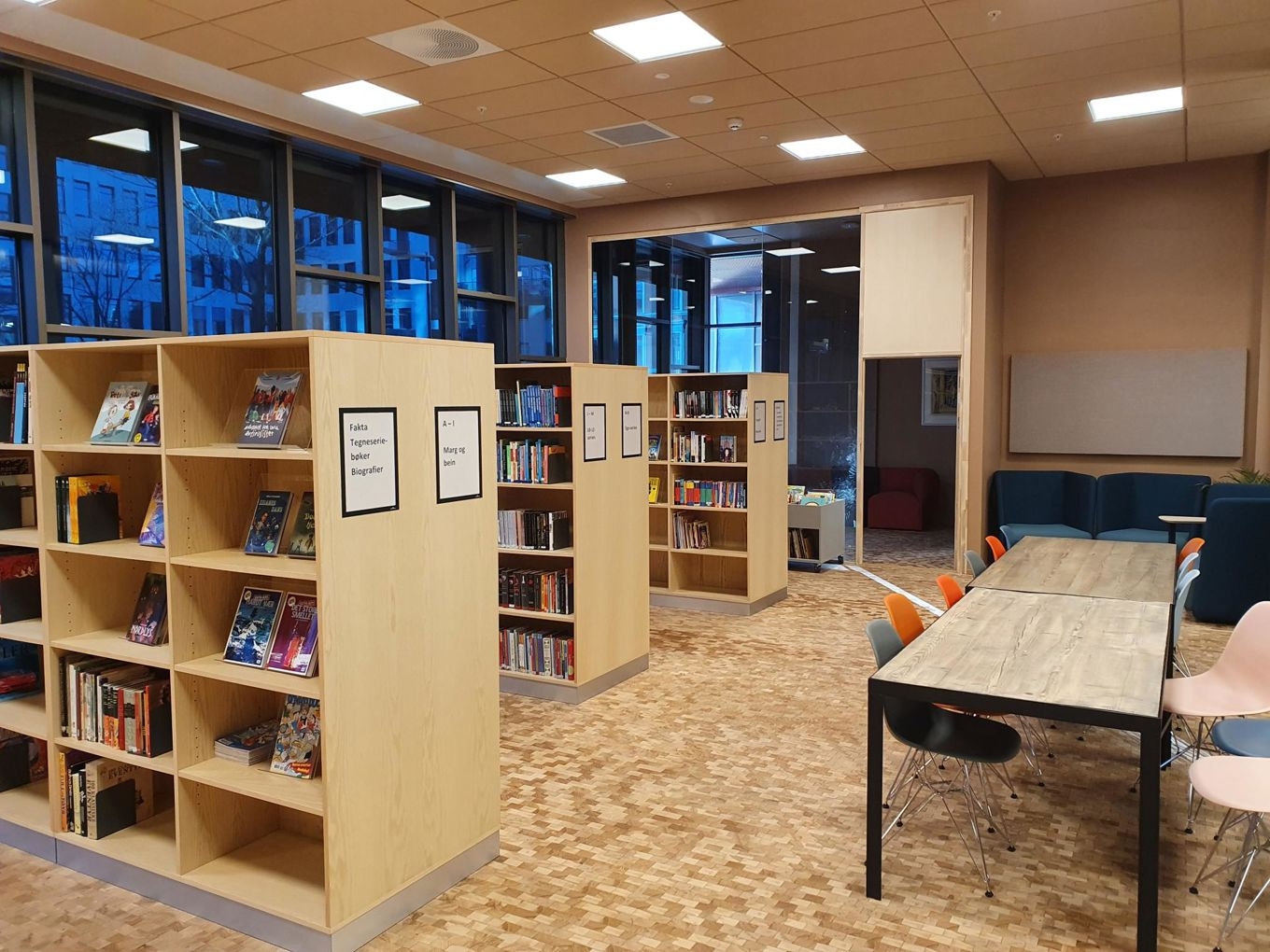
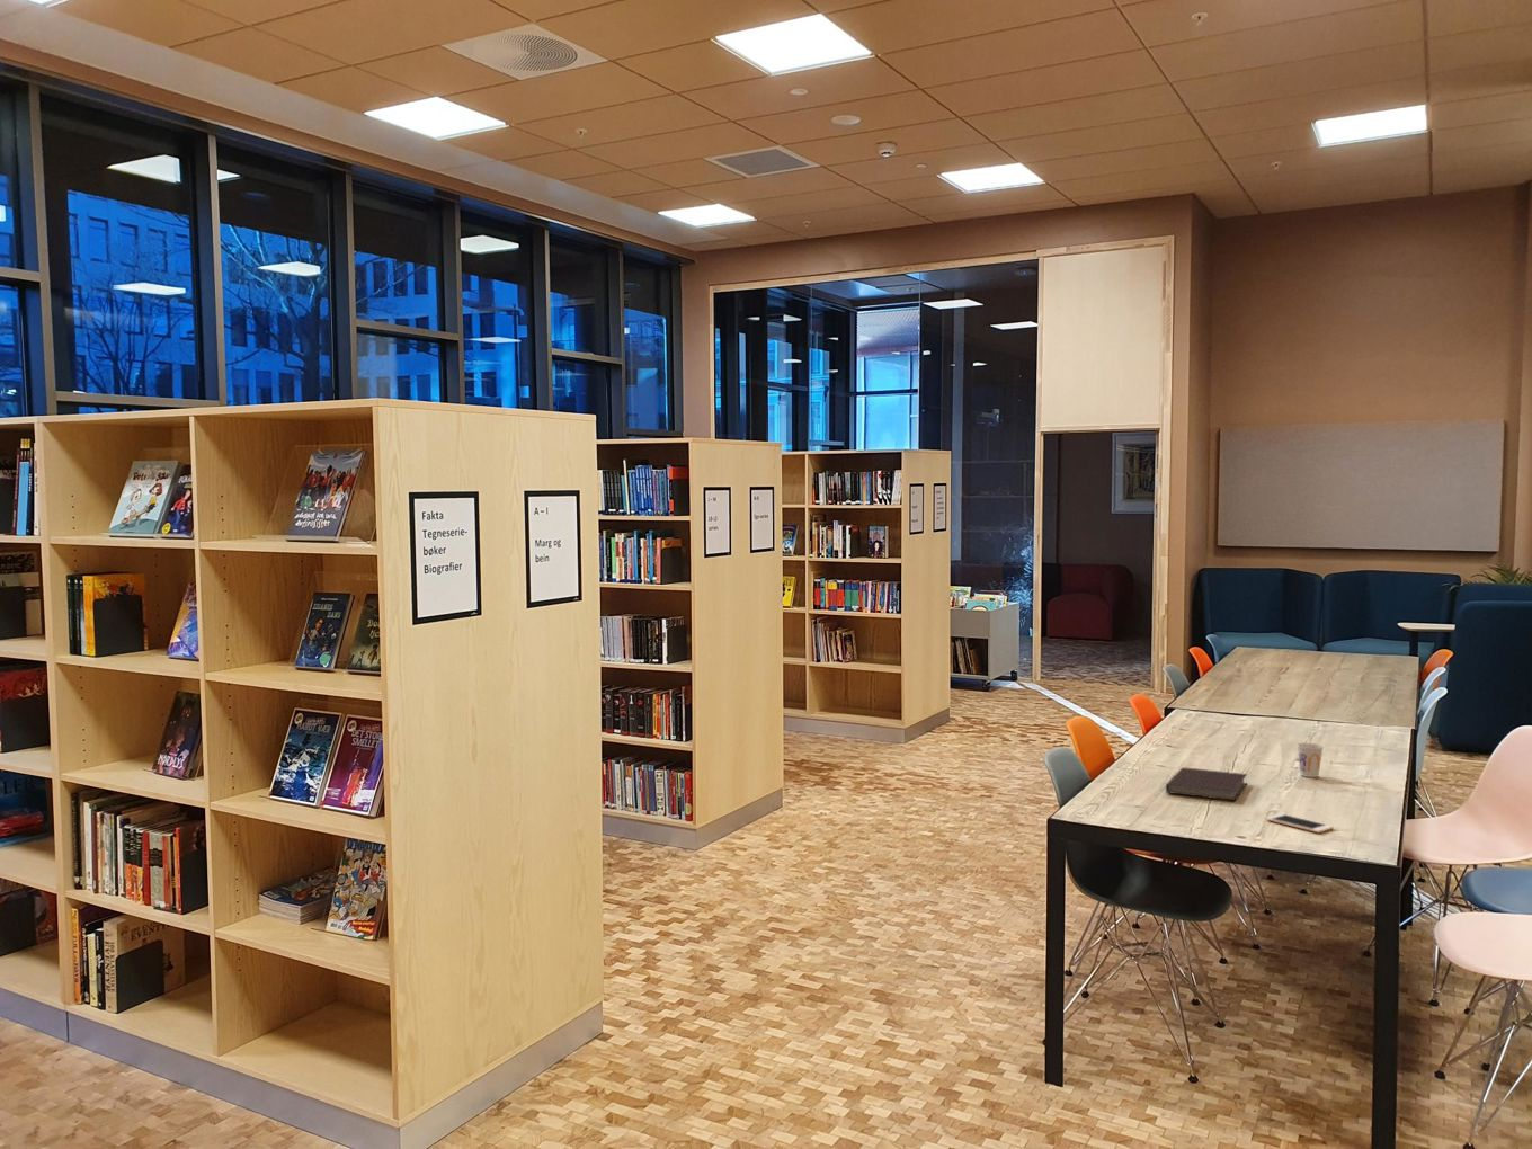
+ cell phone (1299, 822)
+ notebook (1206, 783)
+ cup (1309, 760)
